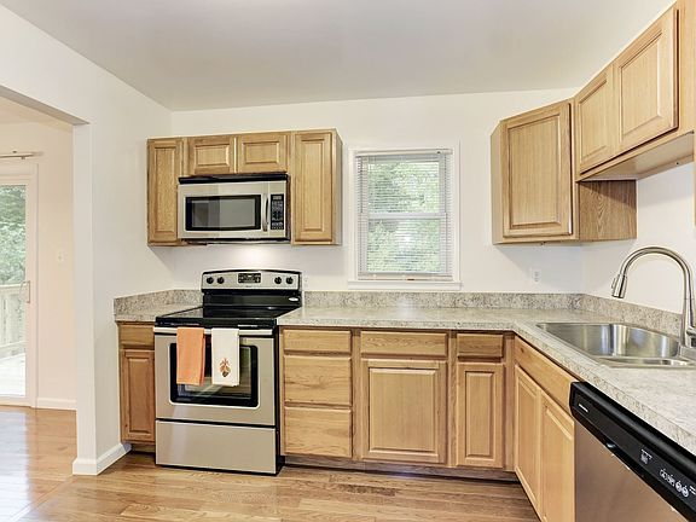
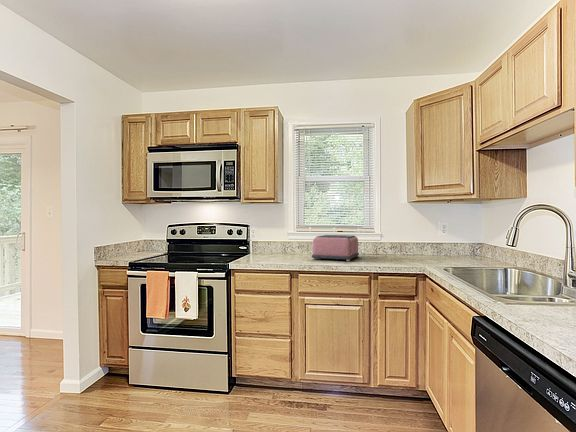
+ toaster (336, 246)
